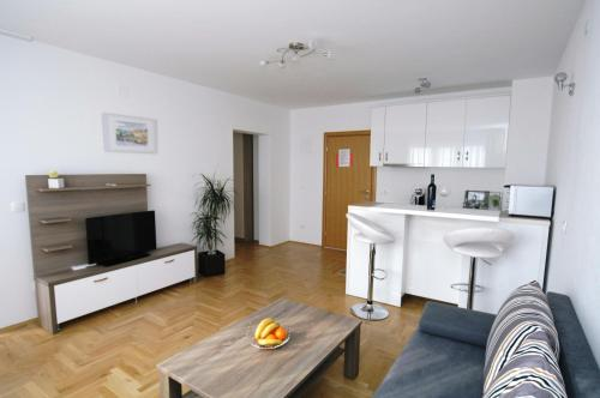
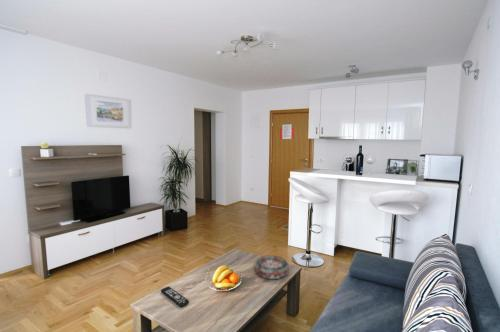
+ decorative bowl (271, 266)
+ remote control (174, 296)
